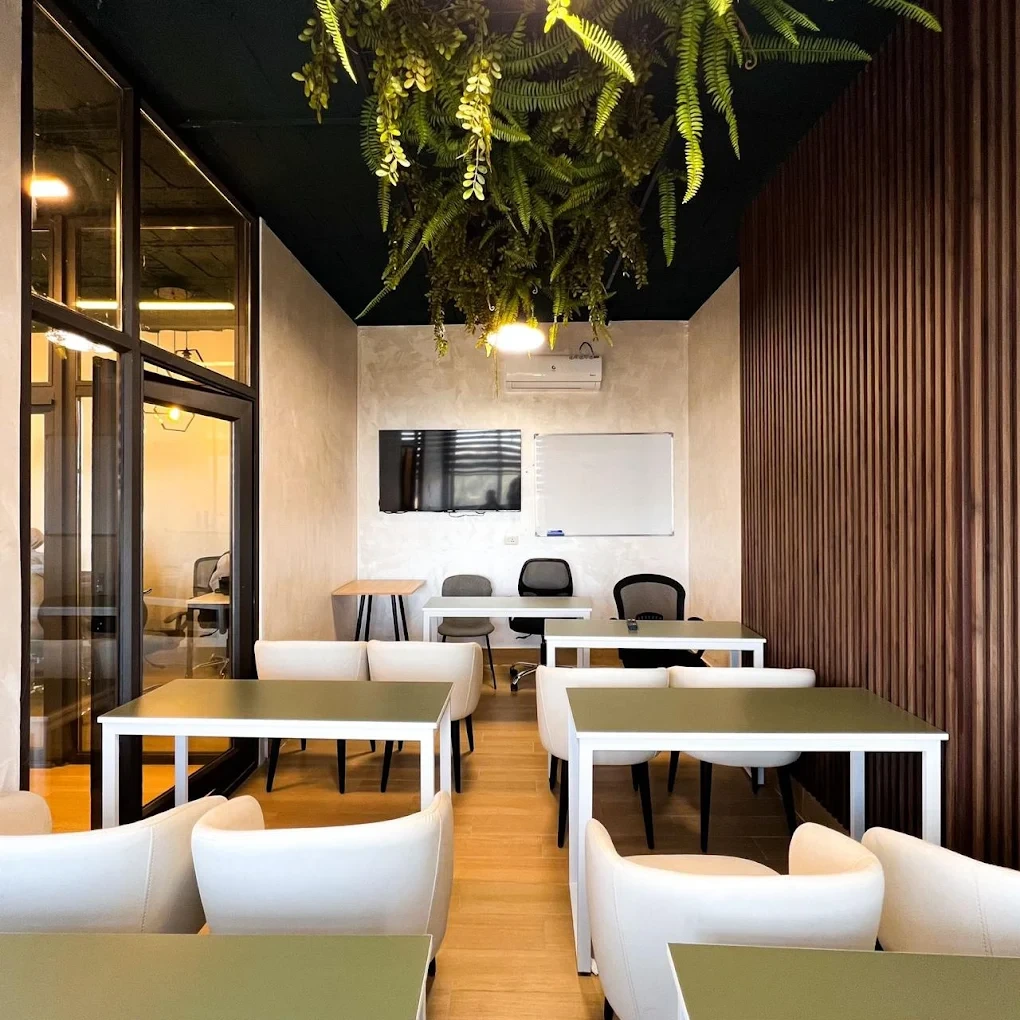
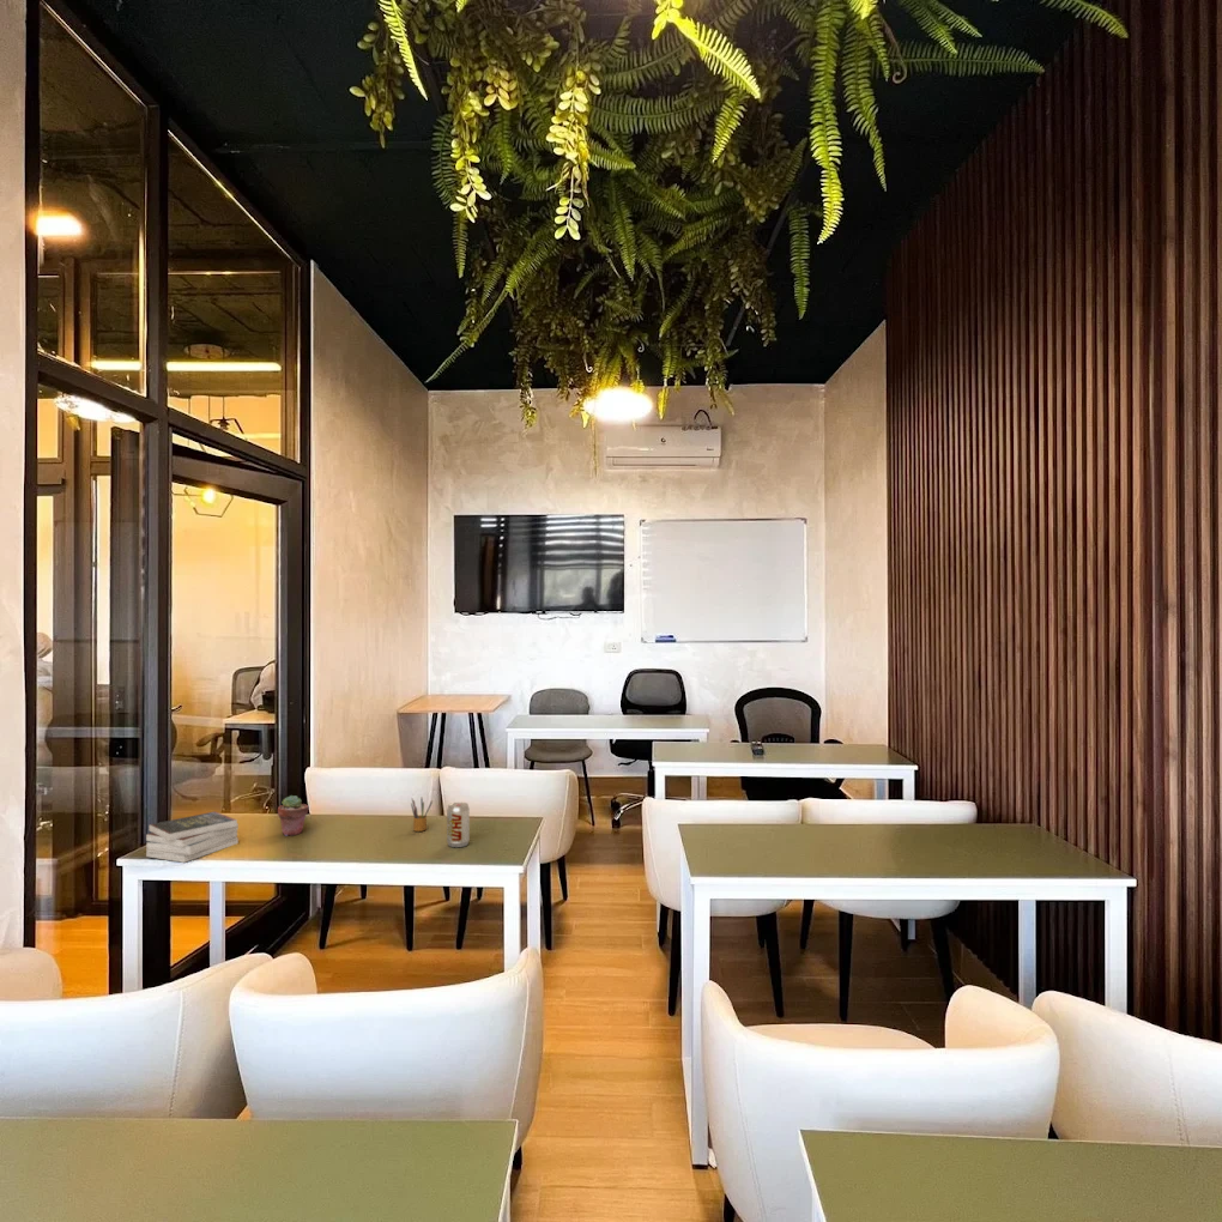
+ book (193, 835)
+ beverage can (458, 824)
+ pencil box (422, 813)
+ potted succulent (292, 813)
